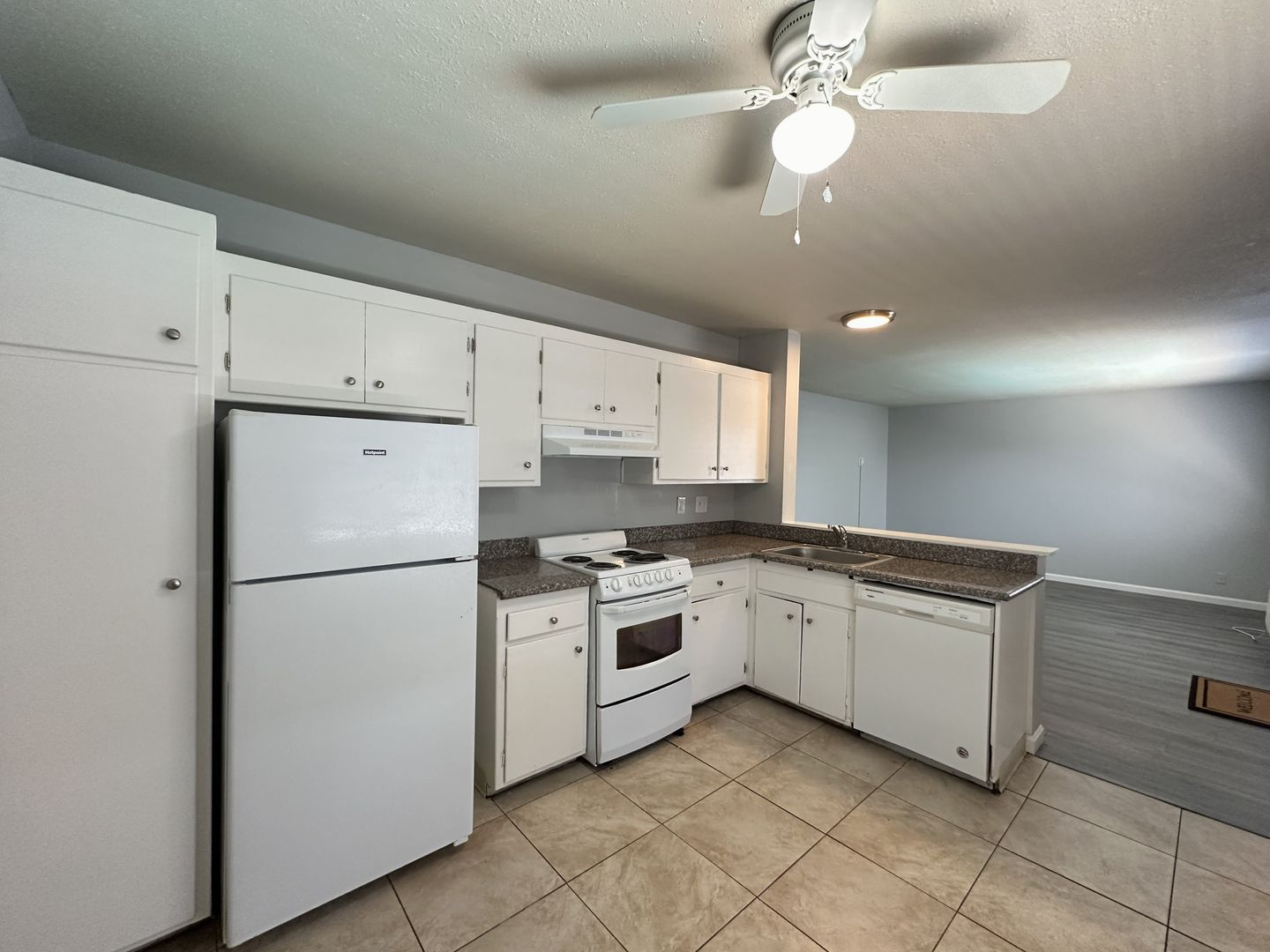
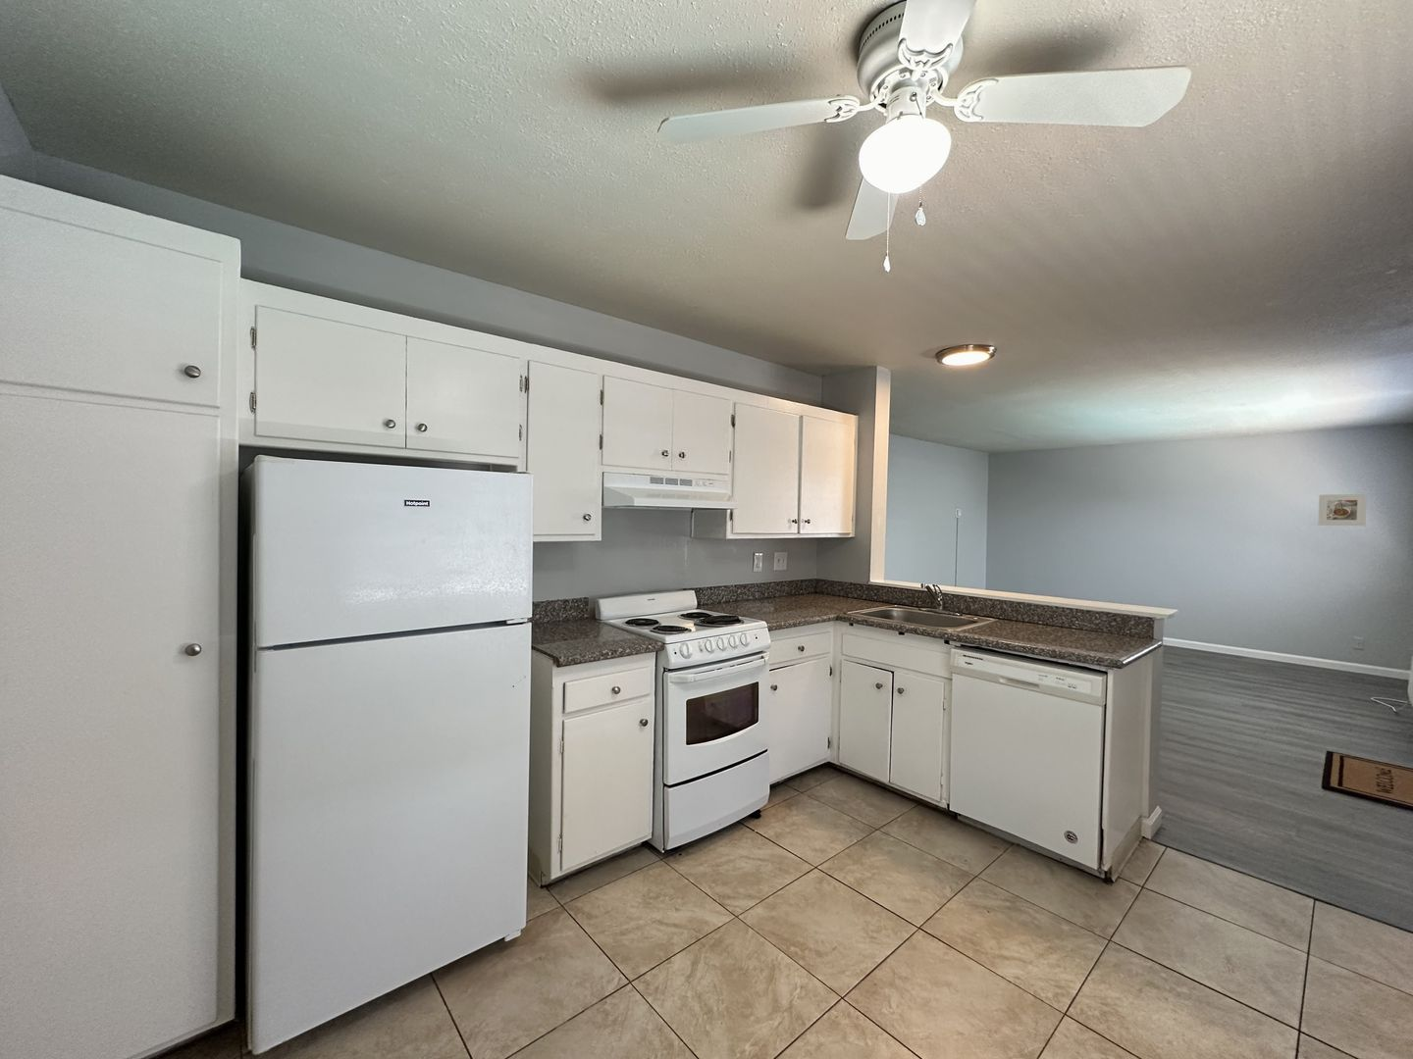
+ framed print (1342, 509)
